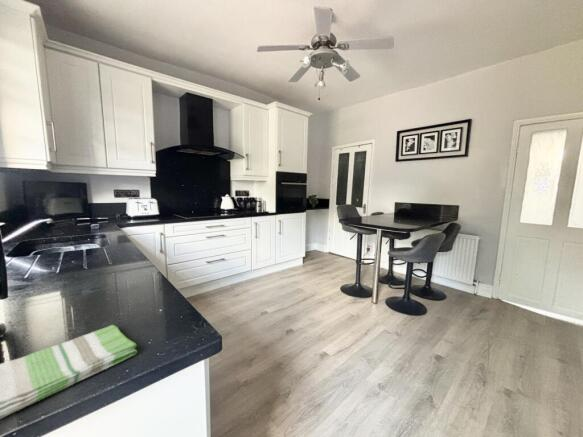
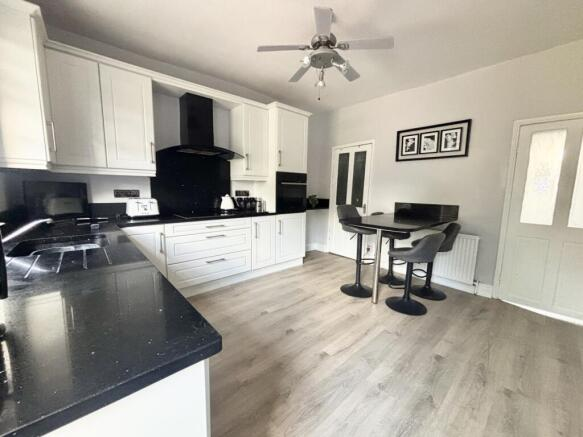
- dish towel (62, 359)
